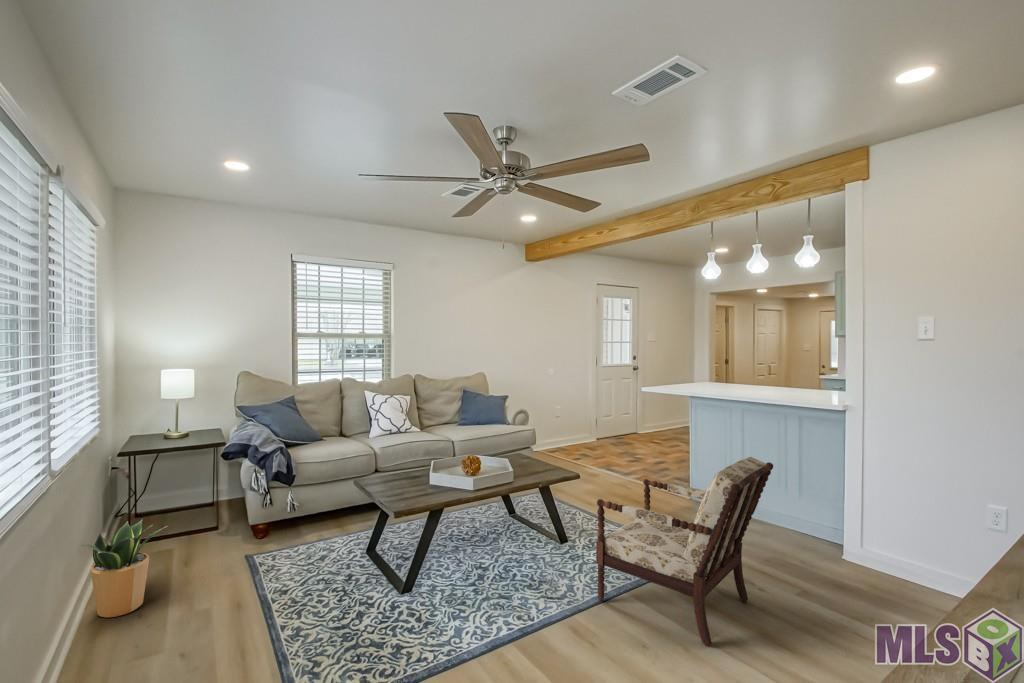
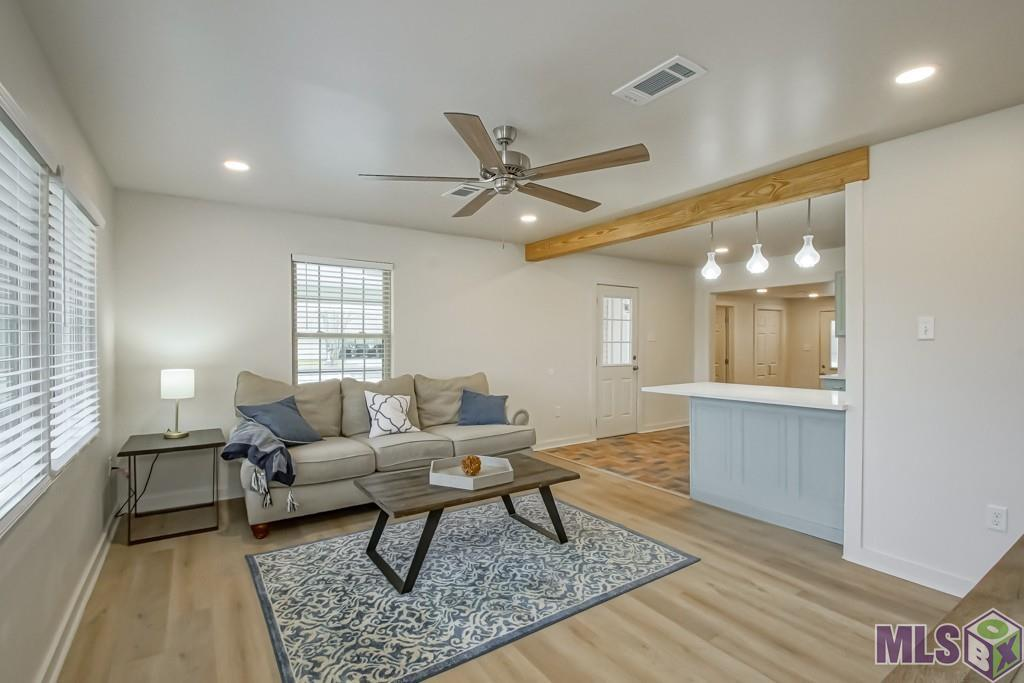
- potted plant (126, 566)
- armchair (682, 529)
